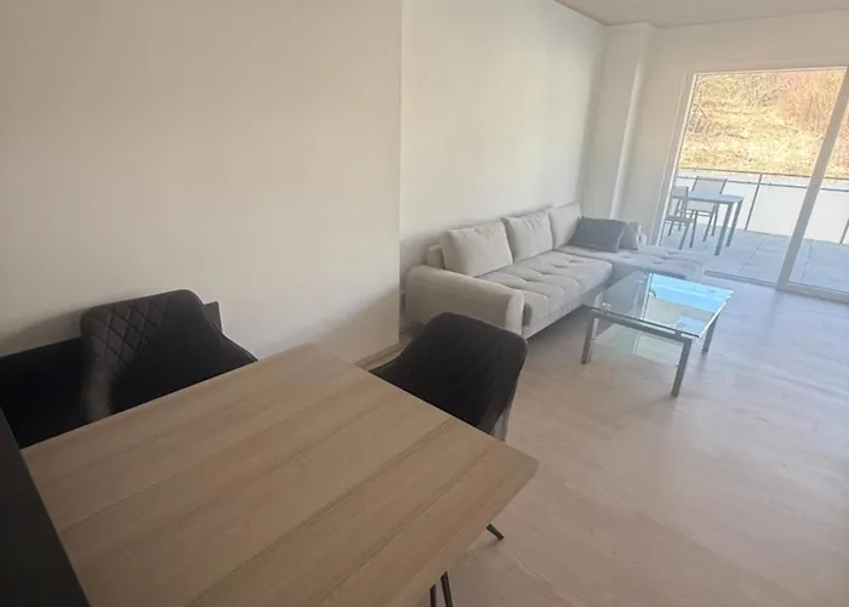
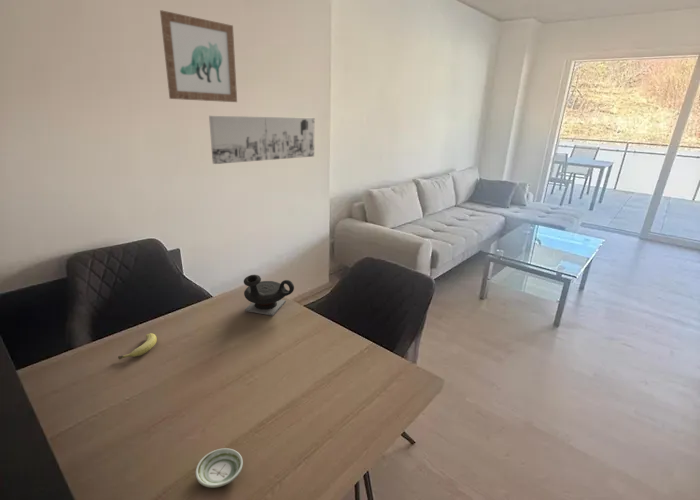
+ saucer (219, 470)
+ fruit (141, 345)
+ wall art (268, 138)
+ wall art (202, 60)
+ teapot (267, 290)
